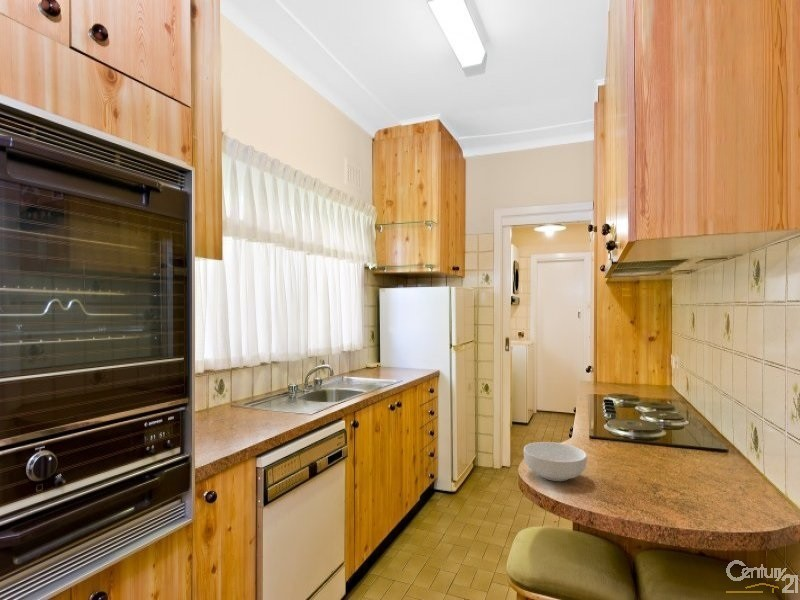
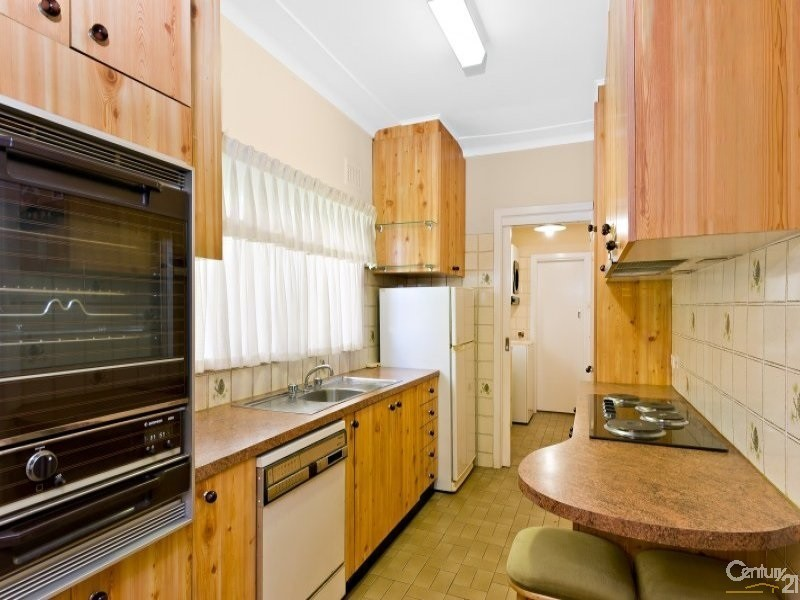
- cereal bowl (554, 463)
